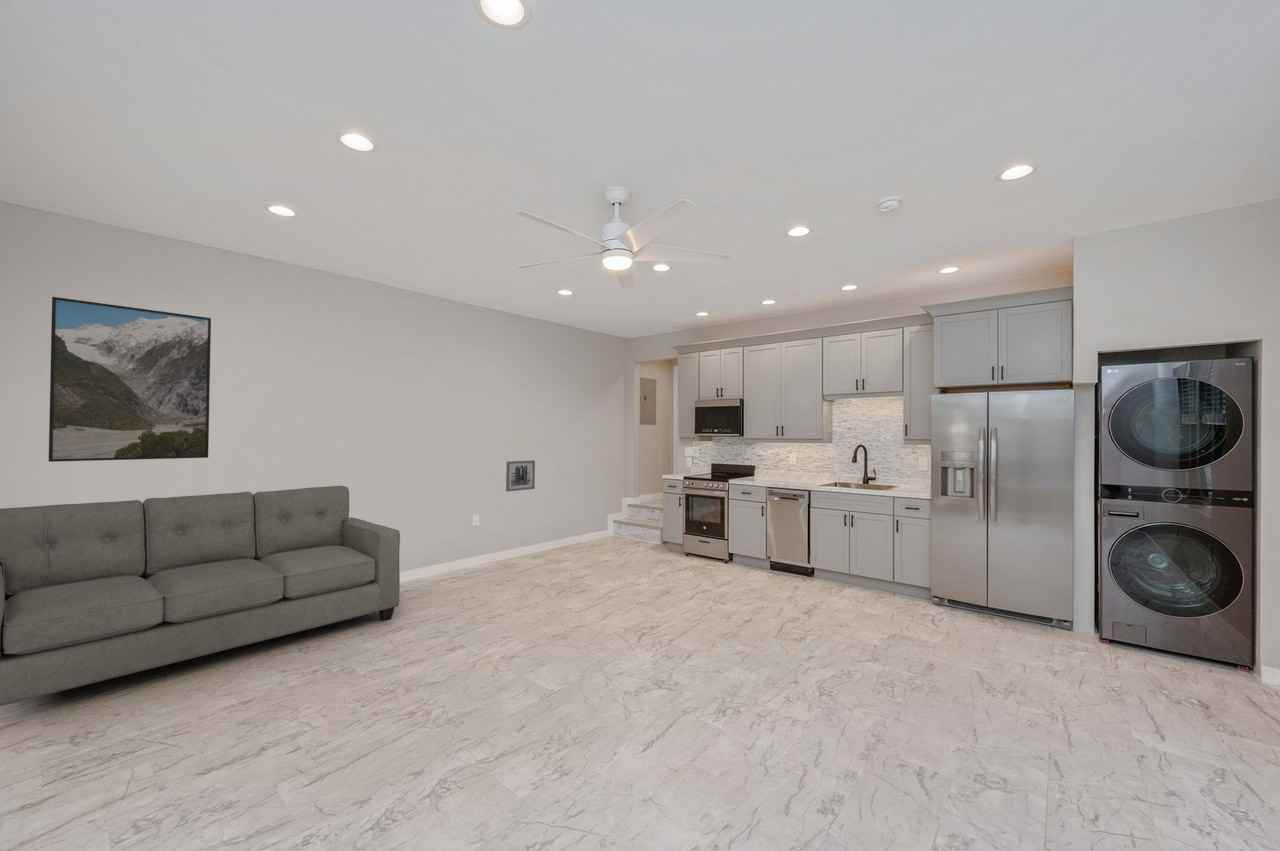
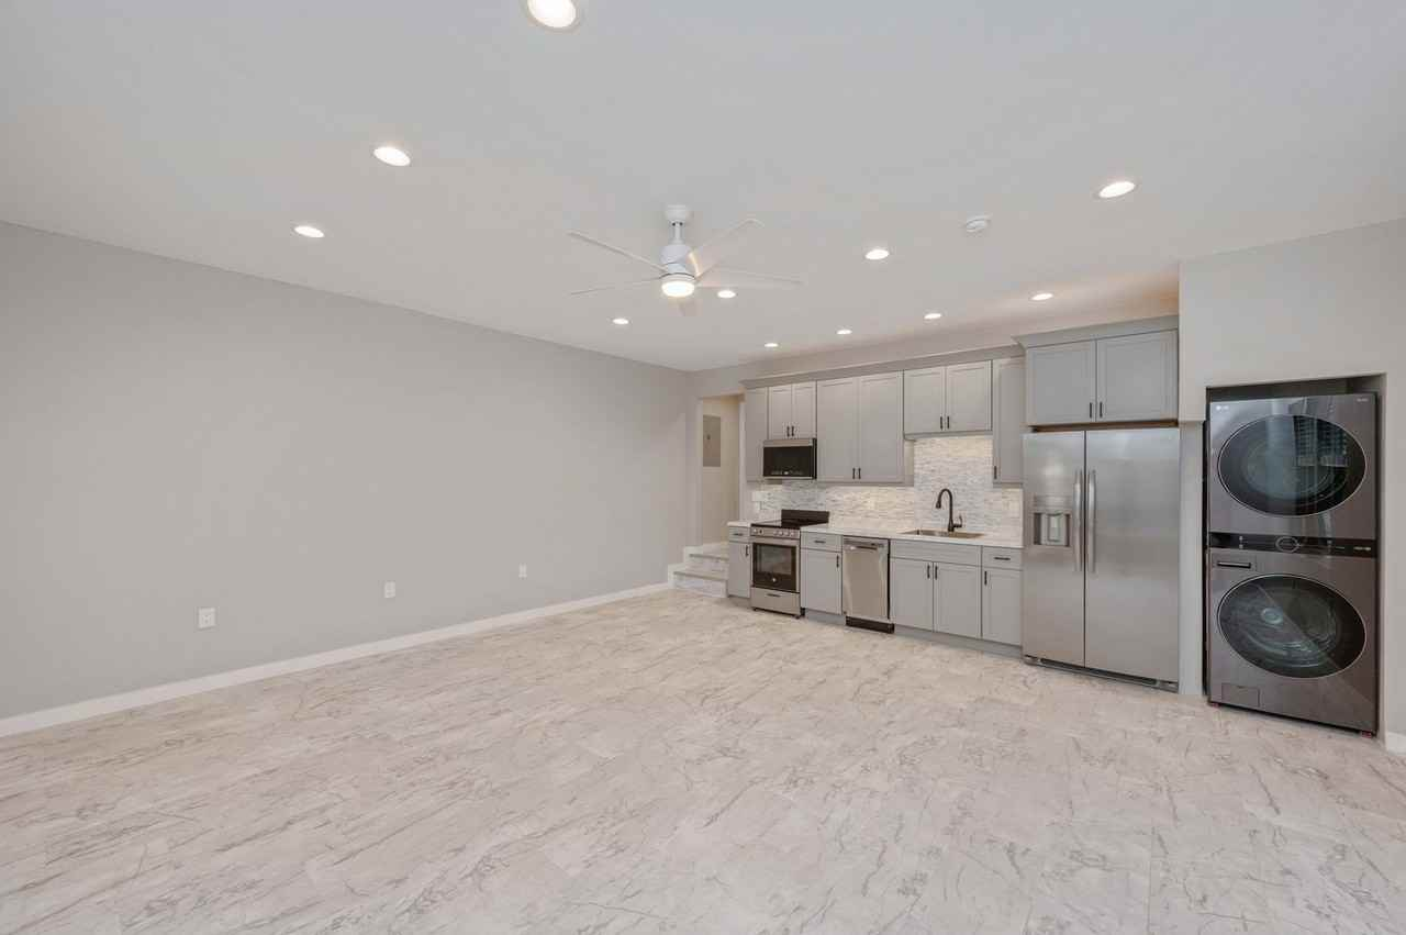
- sofa (210, 572)
- wall art (520, 475)
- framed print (136, 383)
